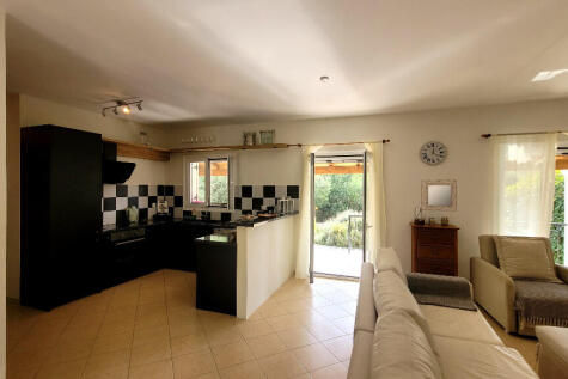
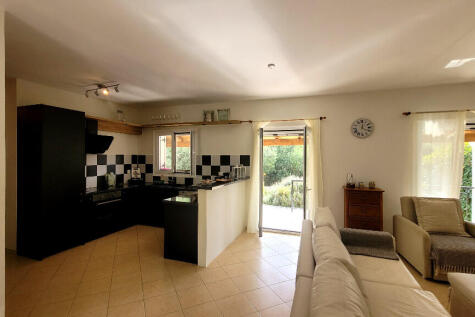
- home mirror (439, 195)
